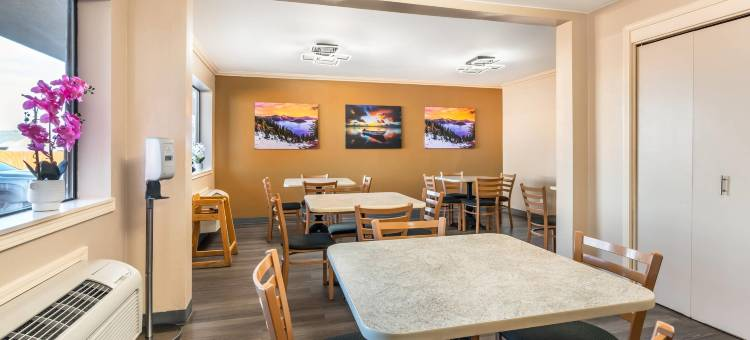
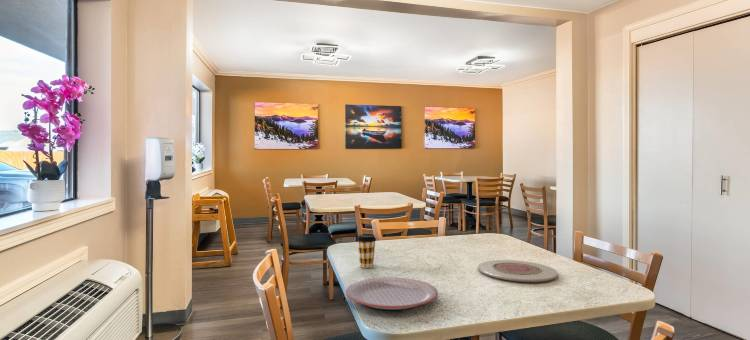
+ plate (516, 269)
+ coffee cup (366, 251)
+ plate (391, 294)
